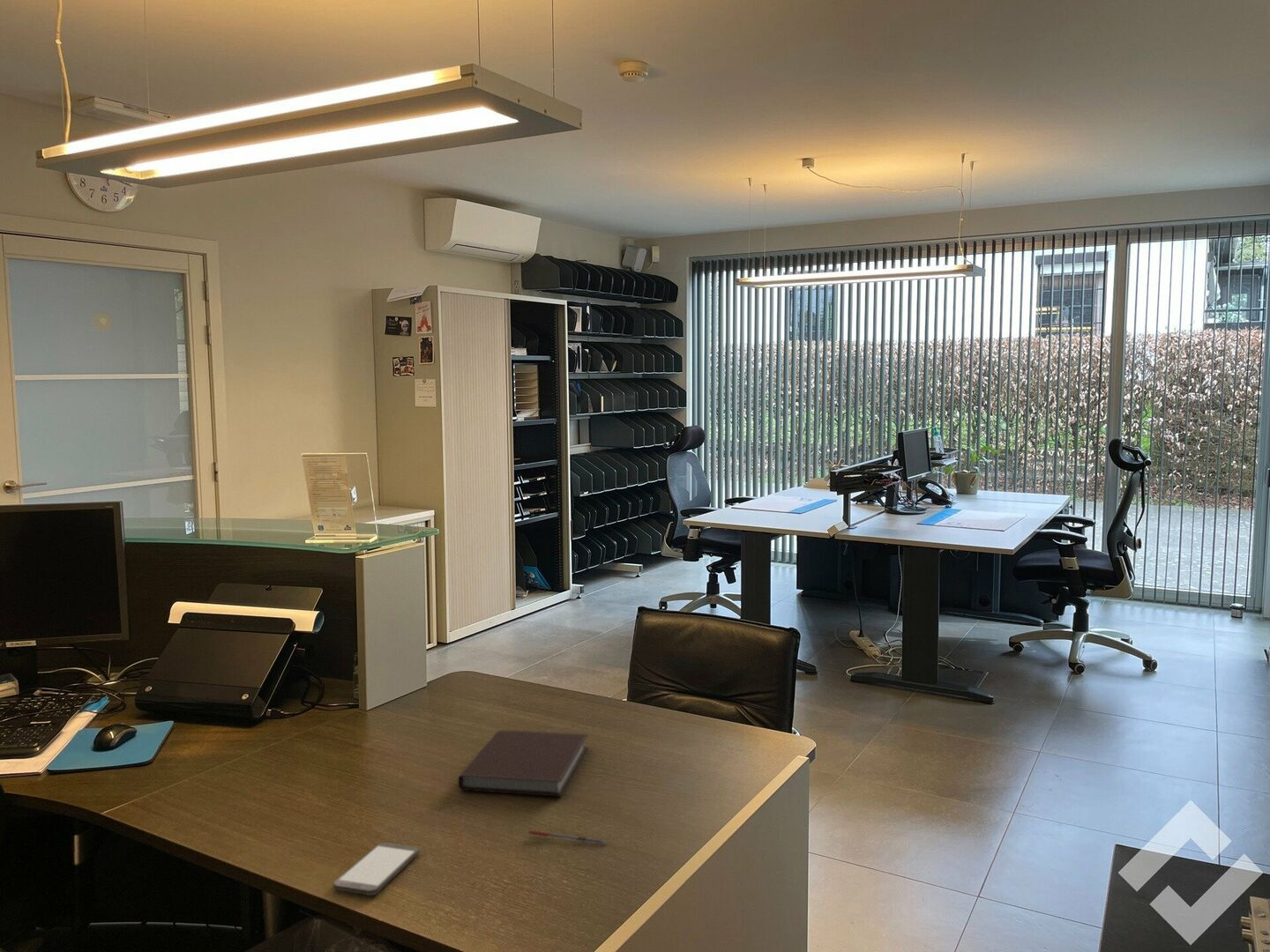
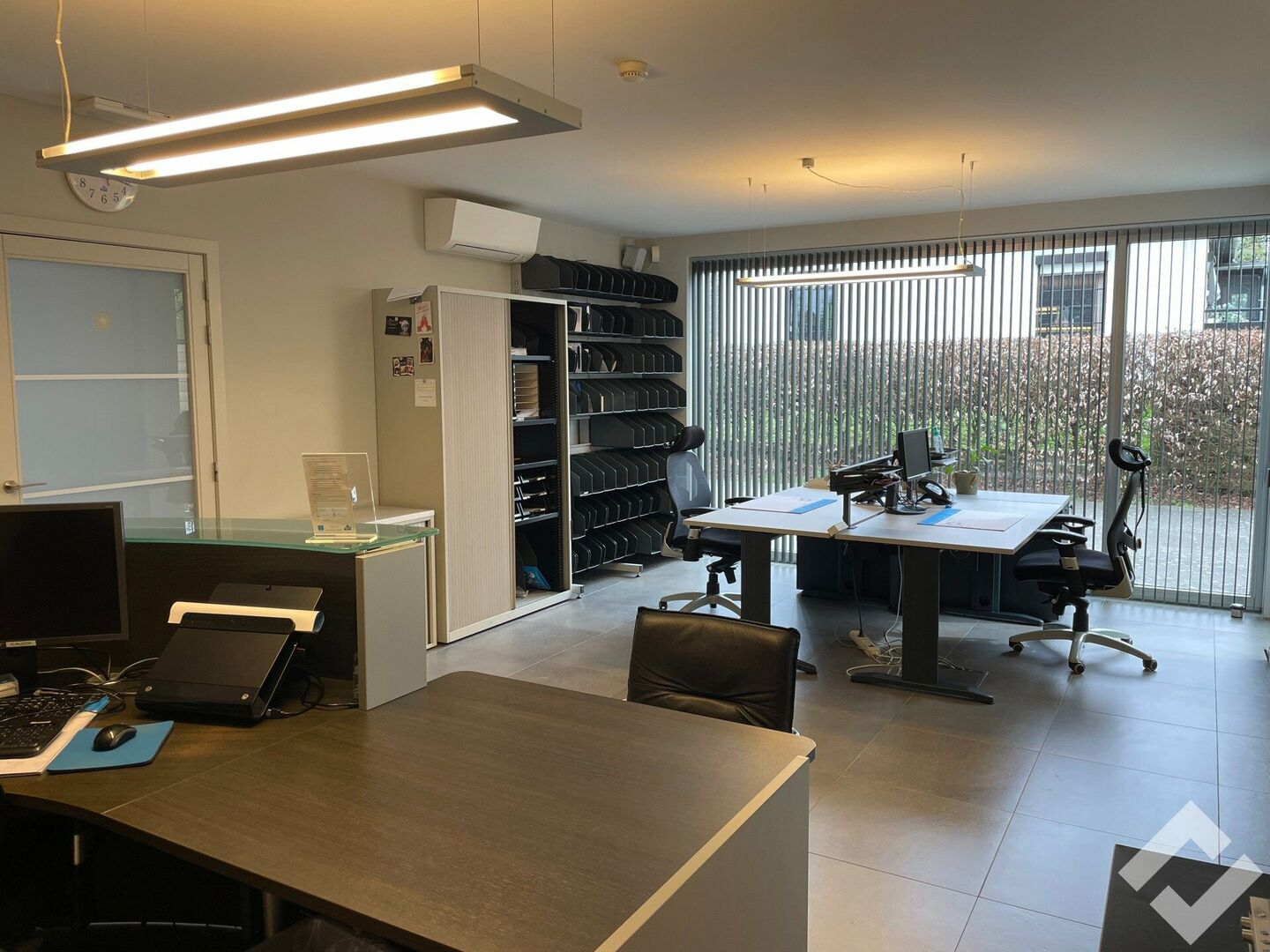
- pen (567, 837)
- smartphone (377, 867)
- notebook (527, 761)
